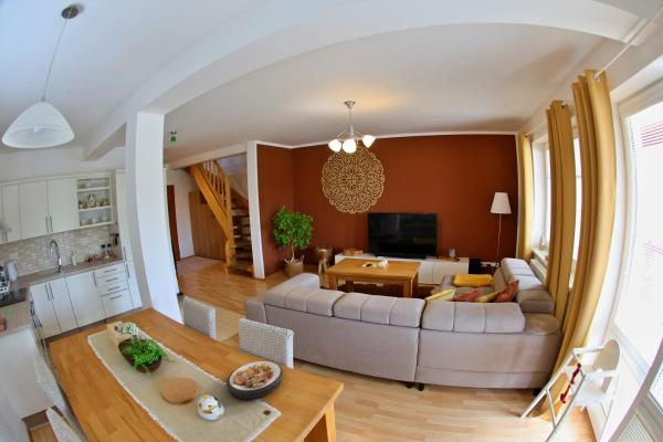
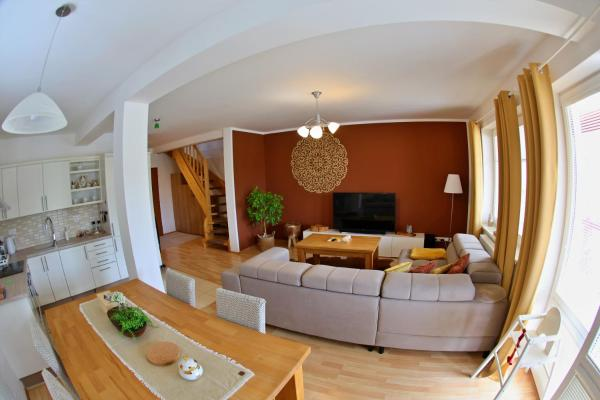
- plate (255, 376)
